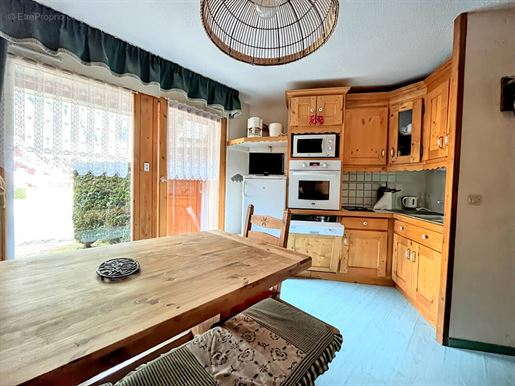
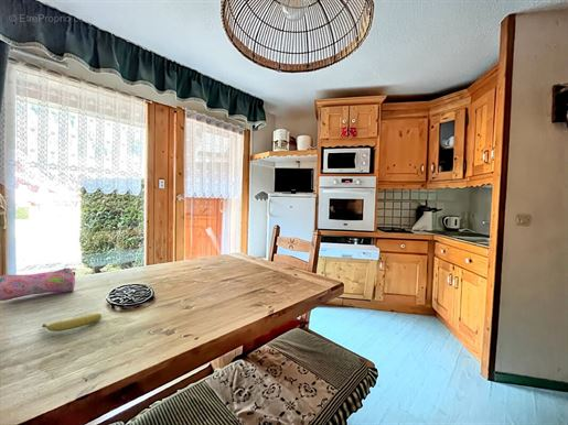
+ fruit (72, 320)
+ pencil case (39, 283)
